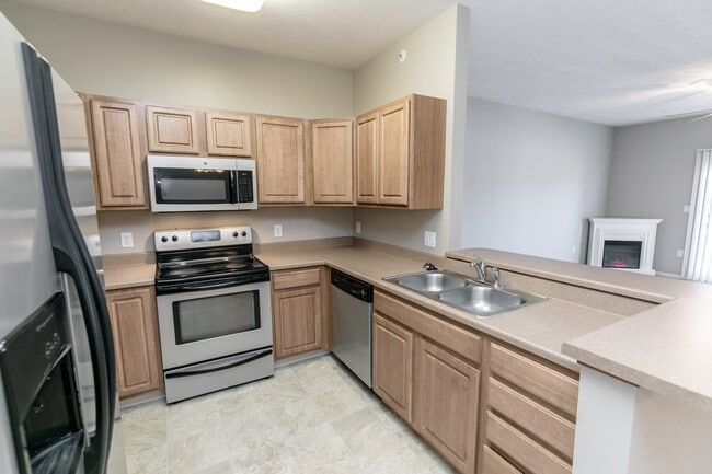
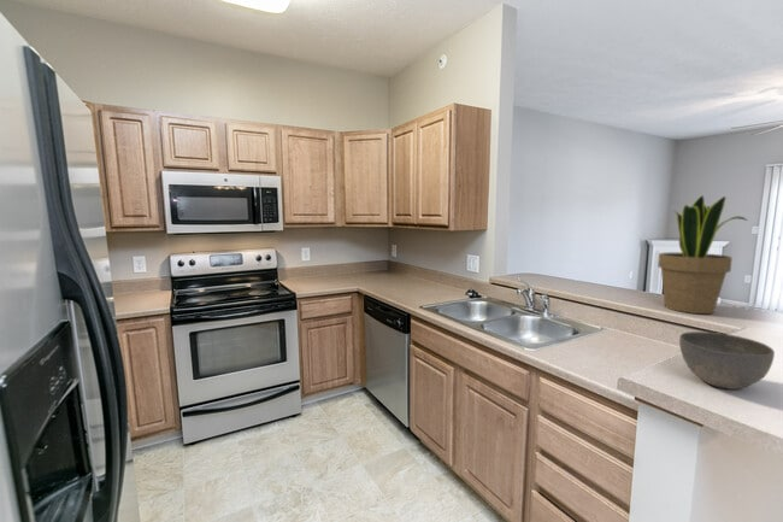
+ bowl (722, 362)
+ potted plant (700, 253)
